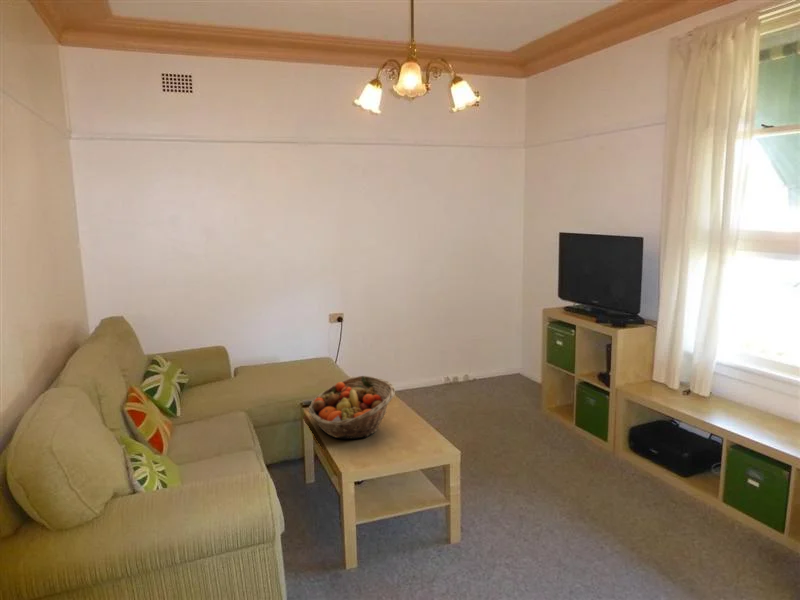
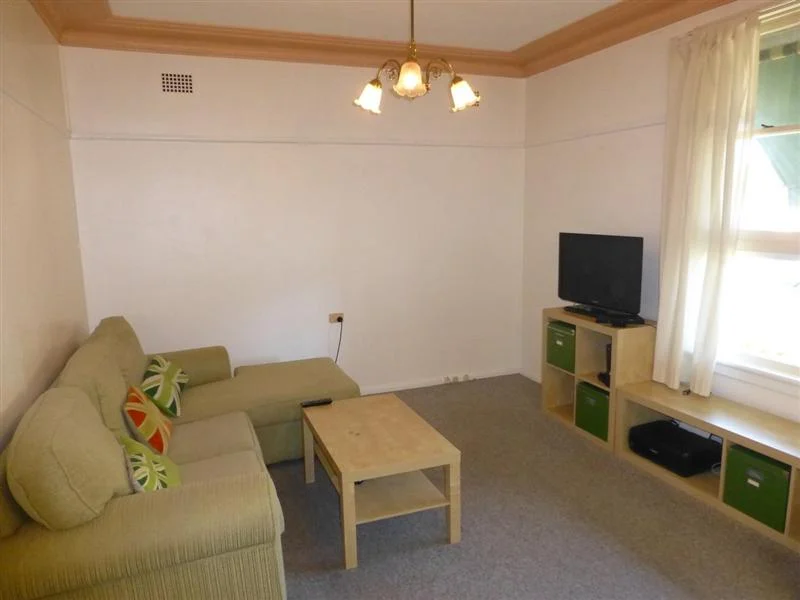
- fruit basket (352, 406)
